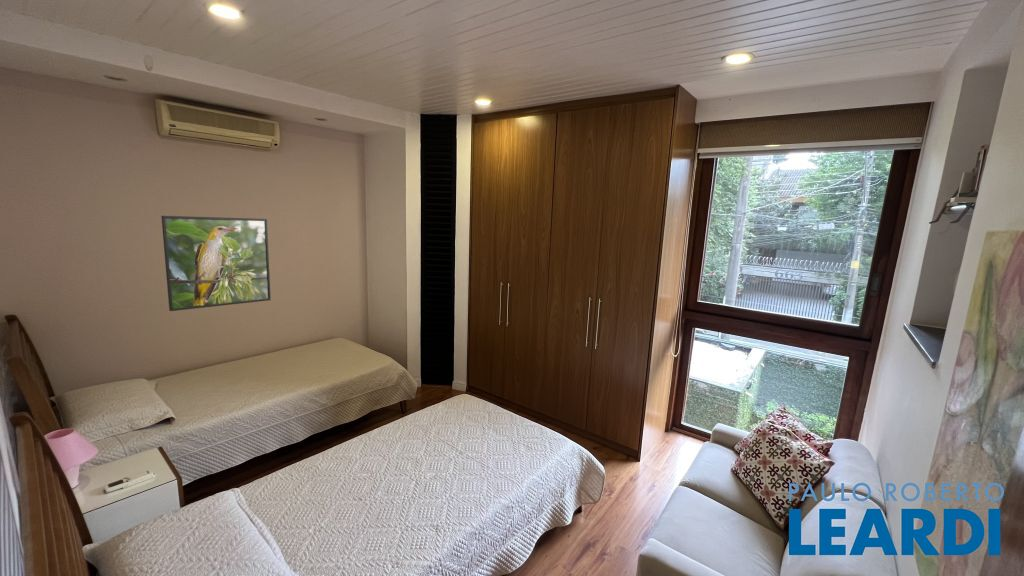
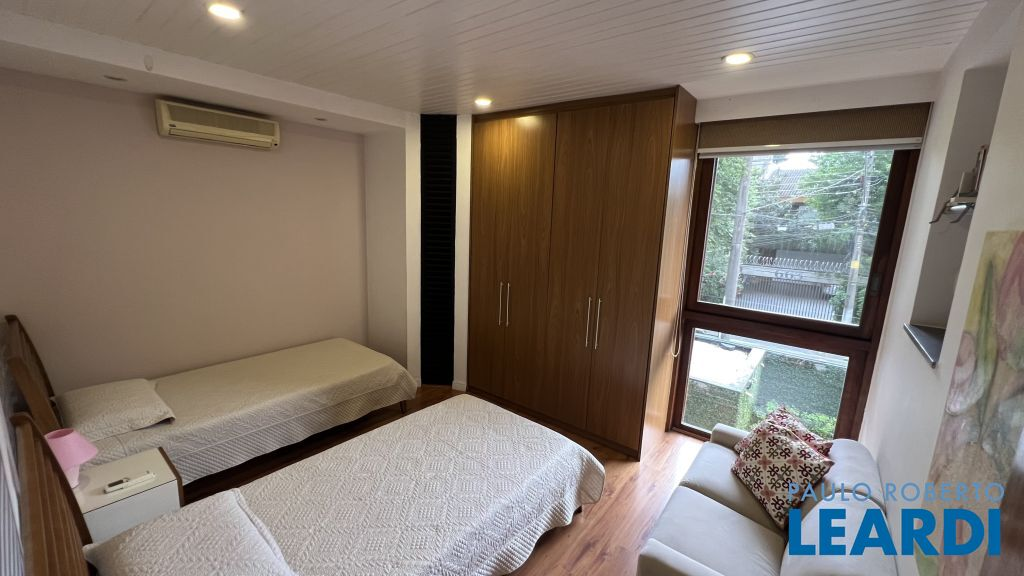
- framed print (221, 261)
